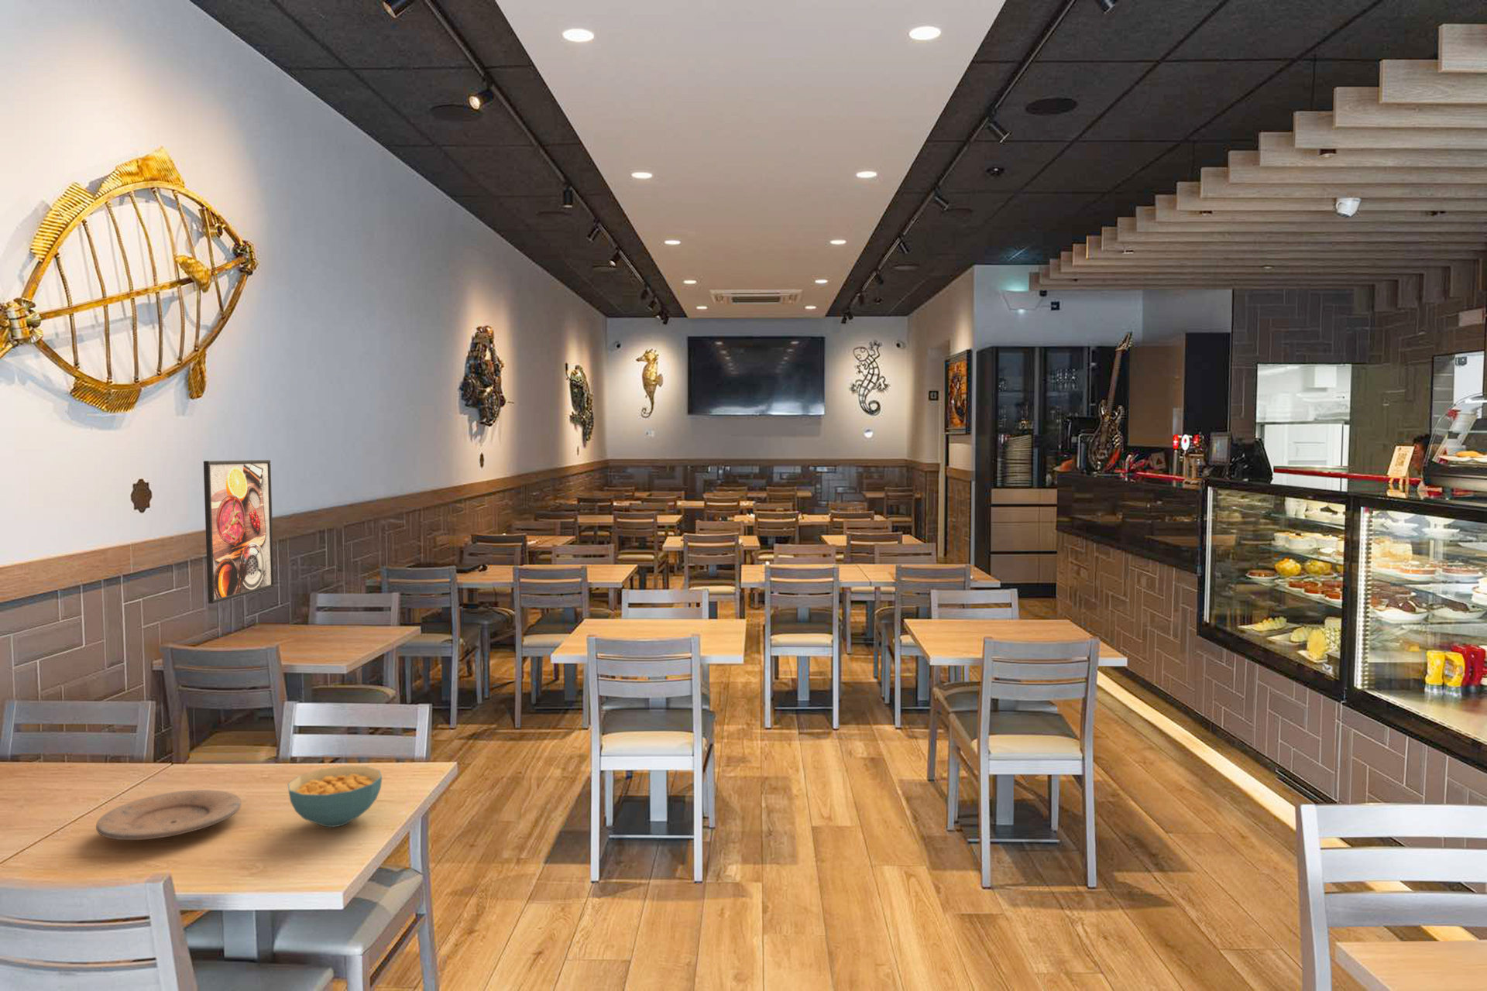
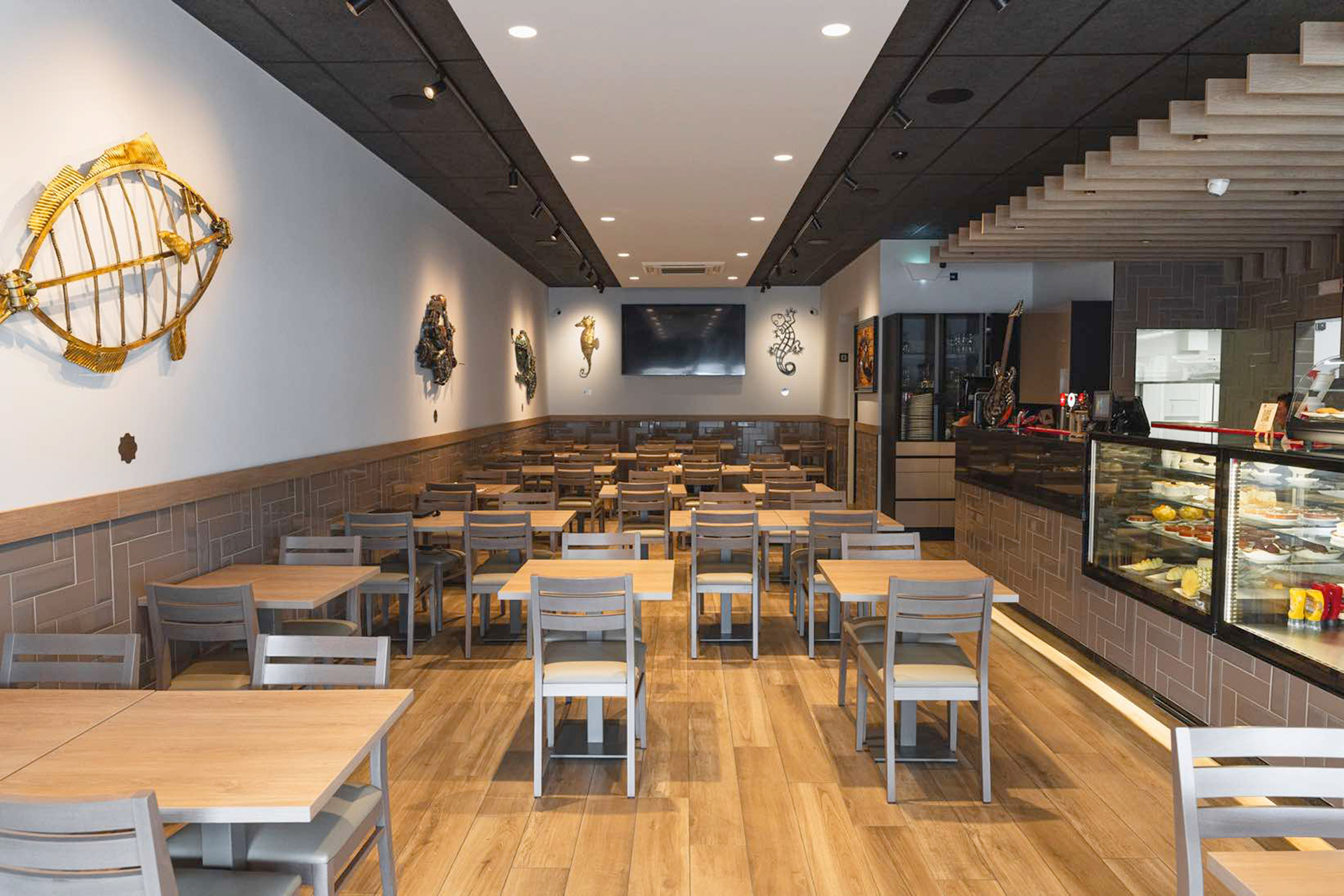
- plate (171, 818)
- cereal bowl (335, 801)
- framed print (241, 528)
